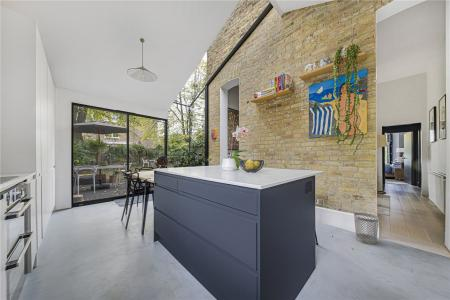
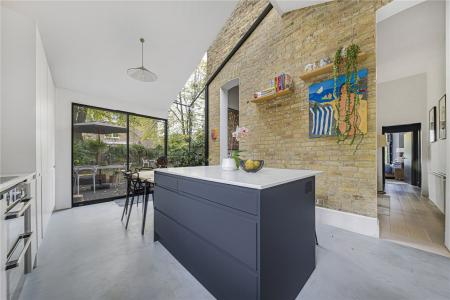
- wastebasket (366, 228)
